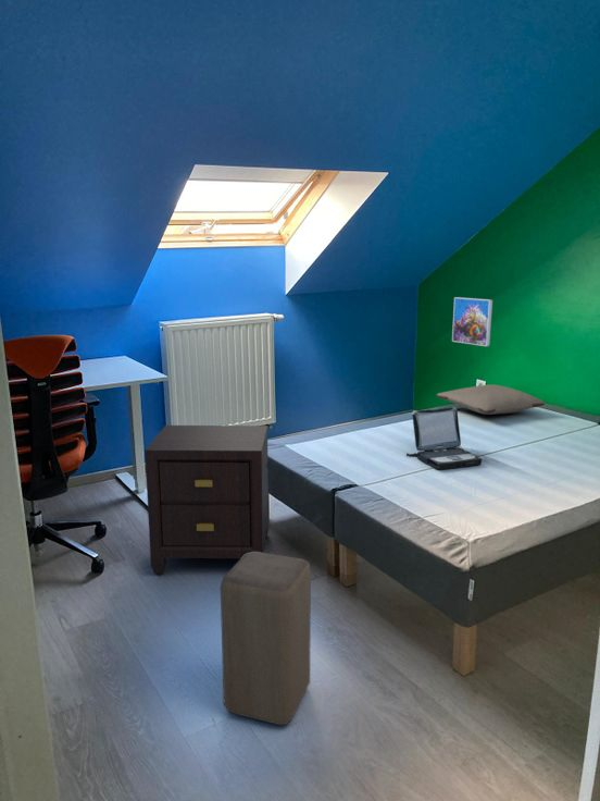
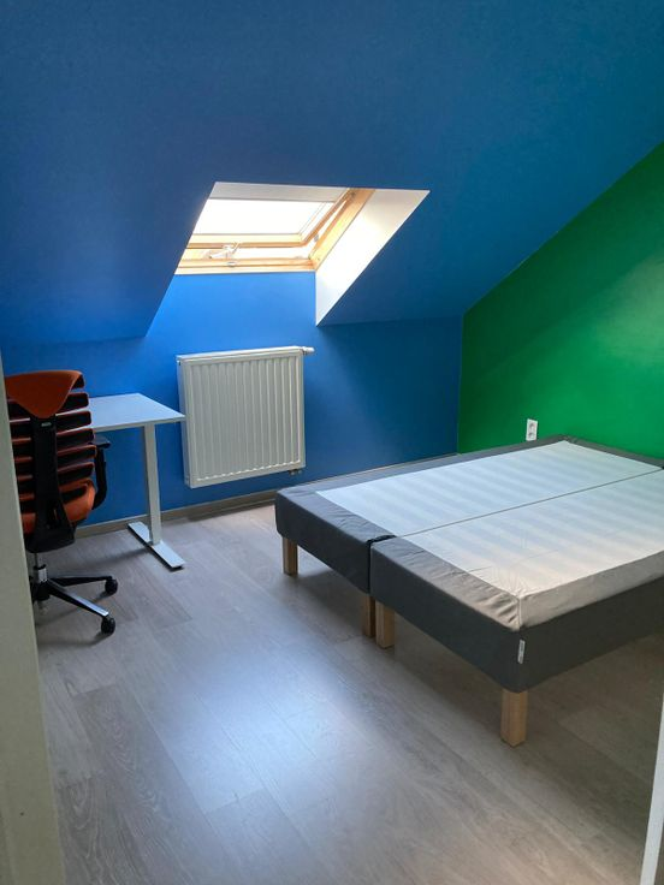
- pillow (489, 399)
- laptop (445, 436)
- stool (266, 634)
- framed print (471, 321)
- nightstand (211, 497)
